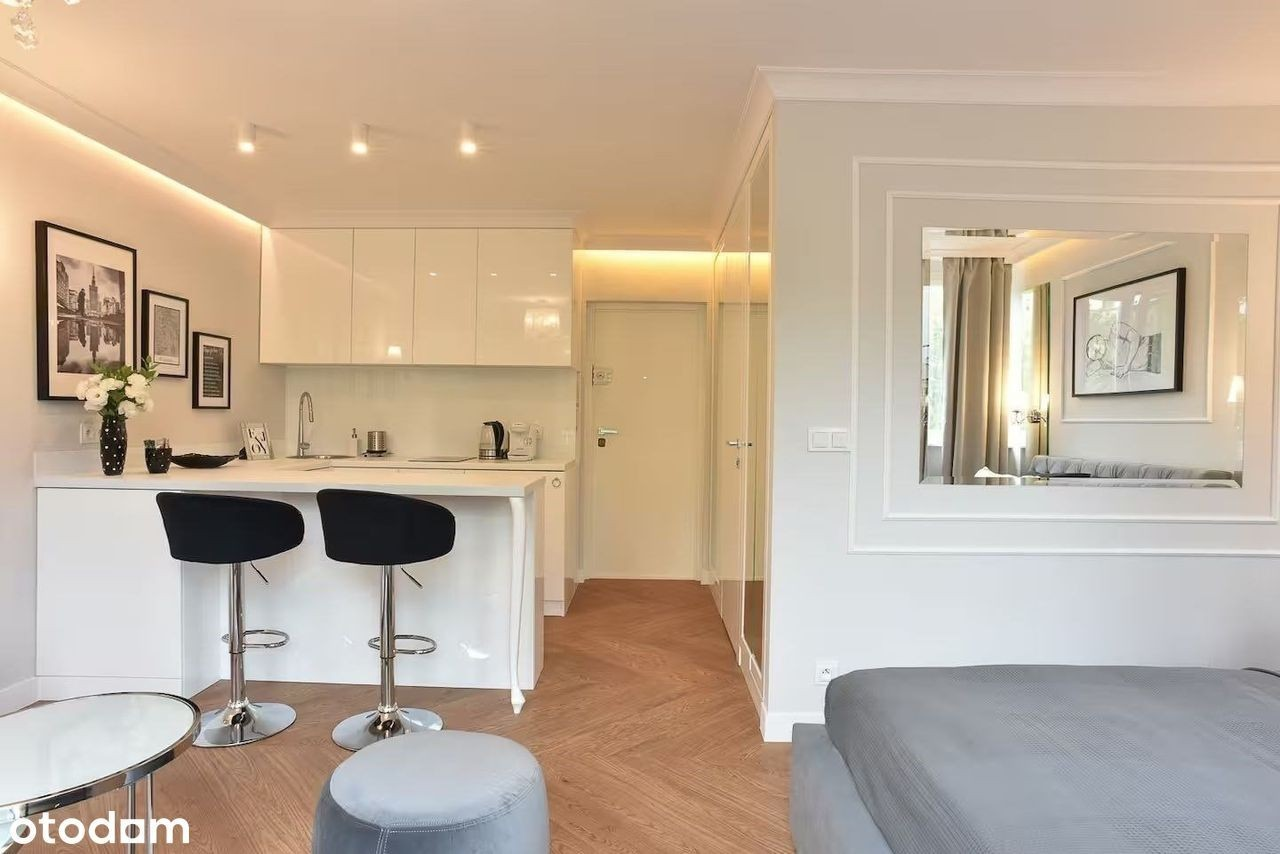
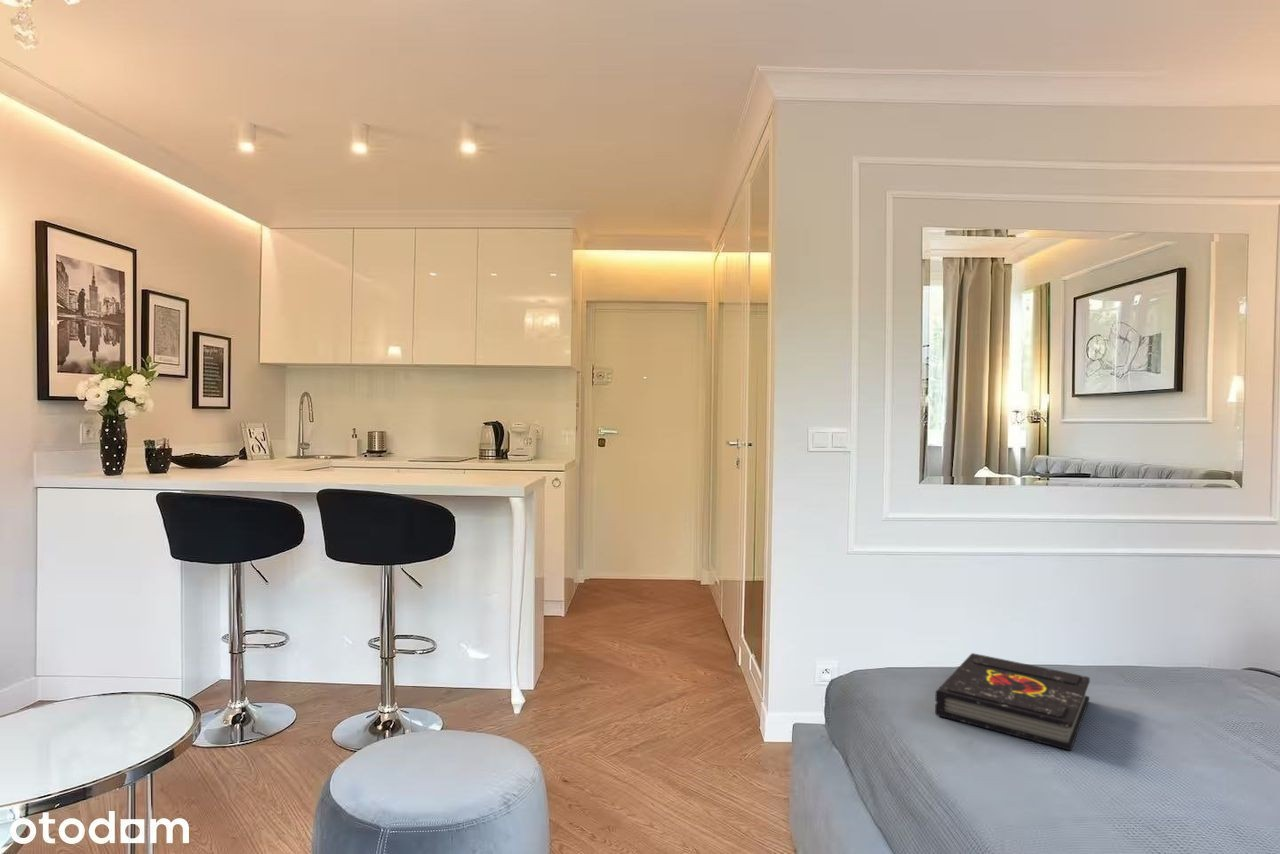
+ book (1014, 694)
